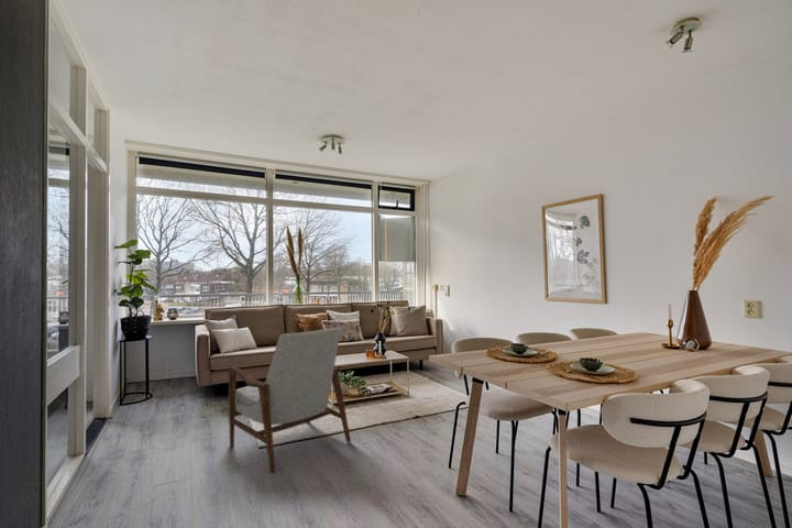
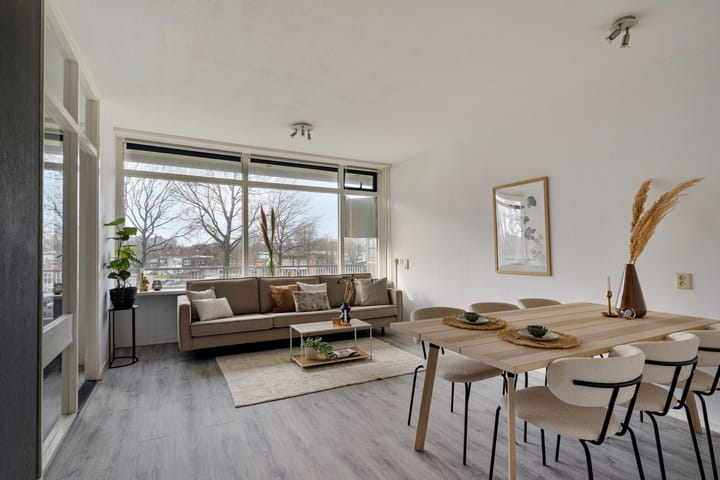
- armchair (290, 384)
